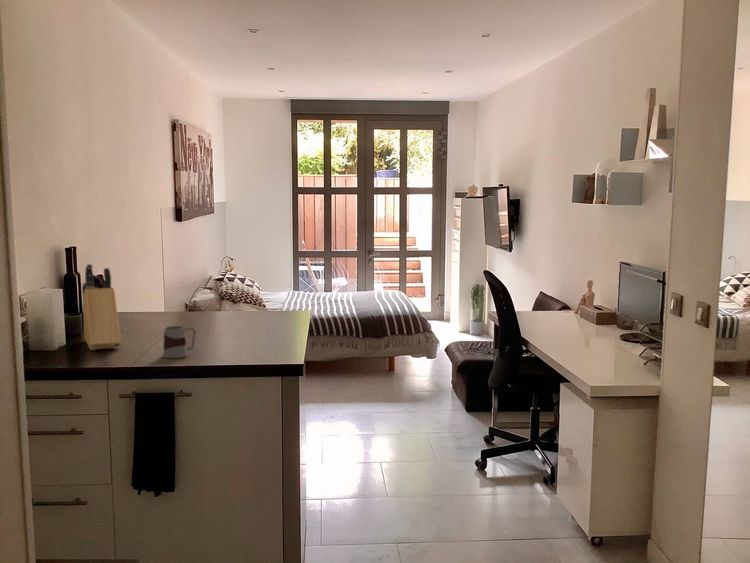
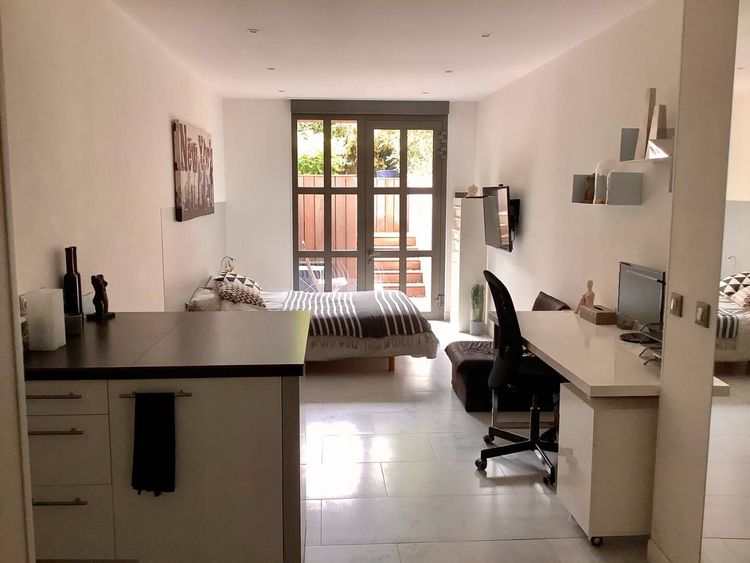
- mug (179, 341)
- knife block (99, 304)
